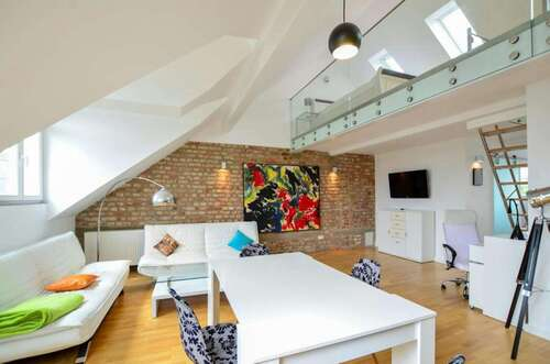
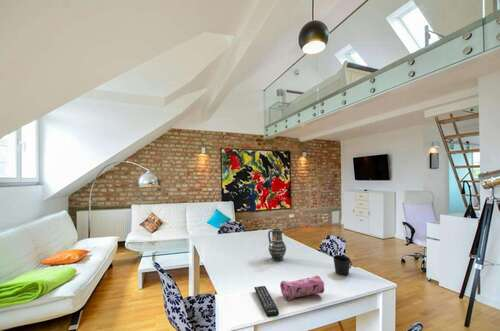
+ remote control (265, 299)
+ vase (277, 244)
+ pencil case (302, 287)
+ cup (343, 265)
